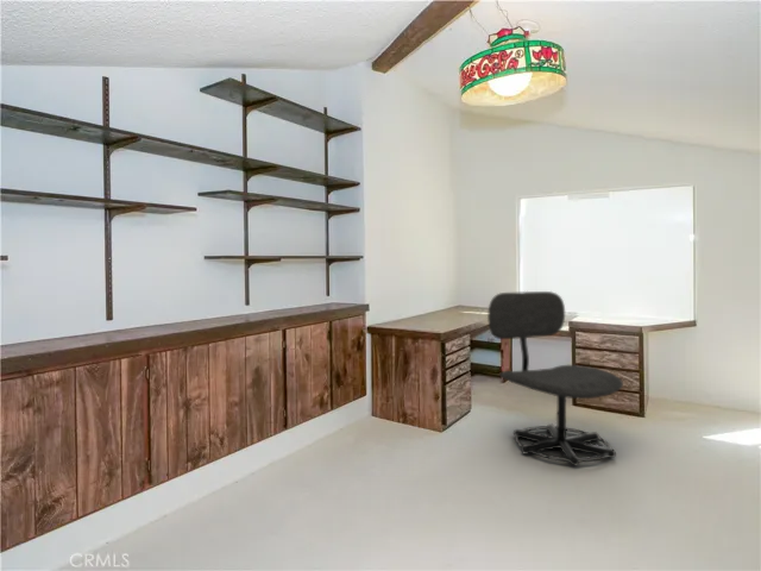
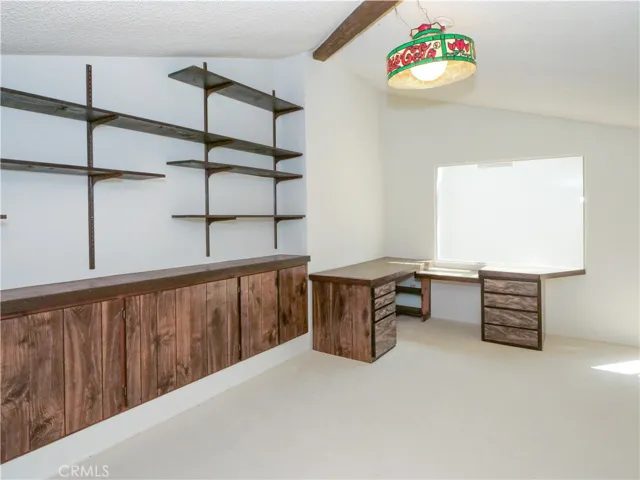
- office chair (555, 369)
